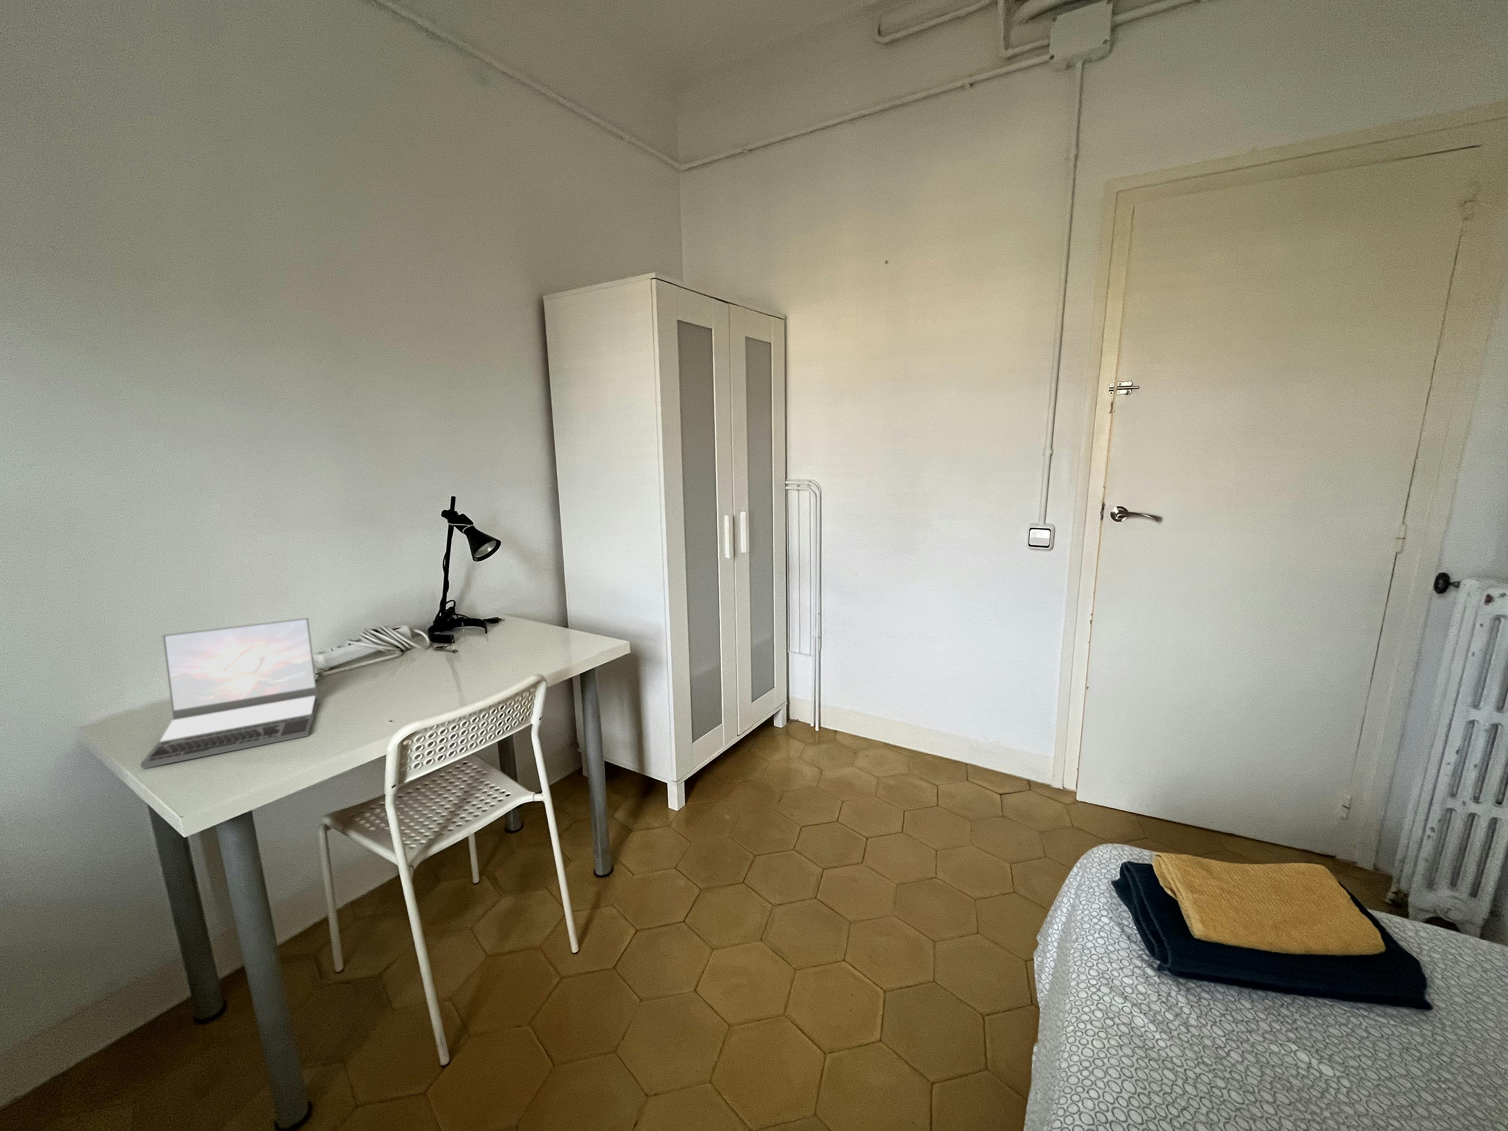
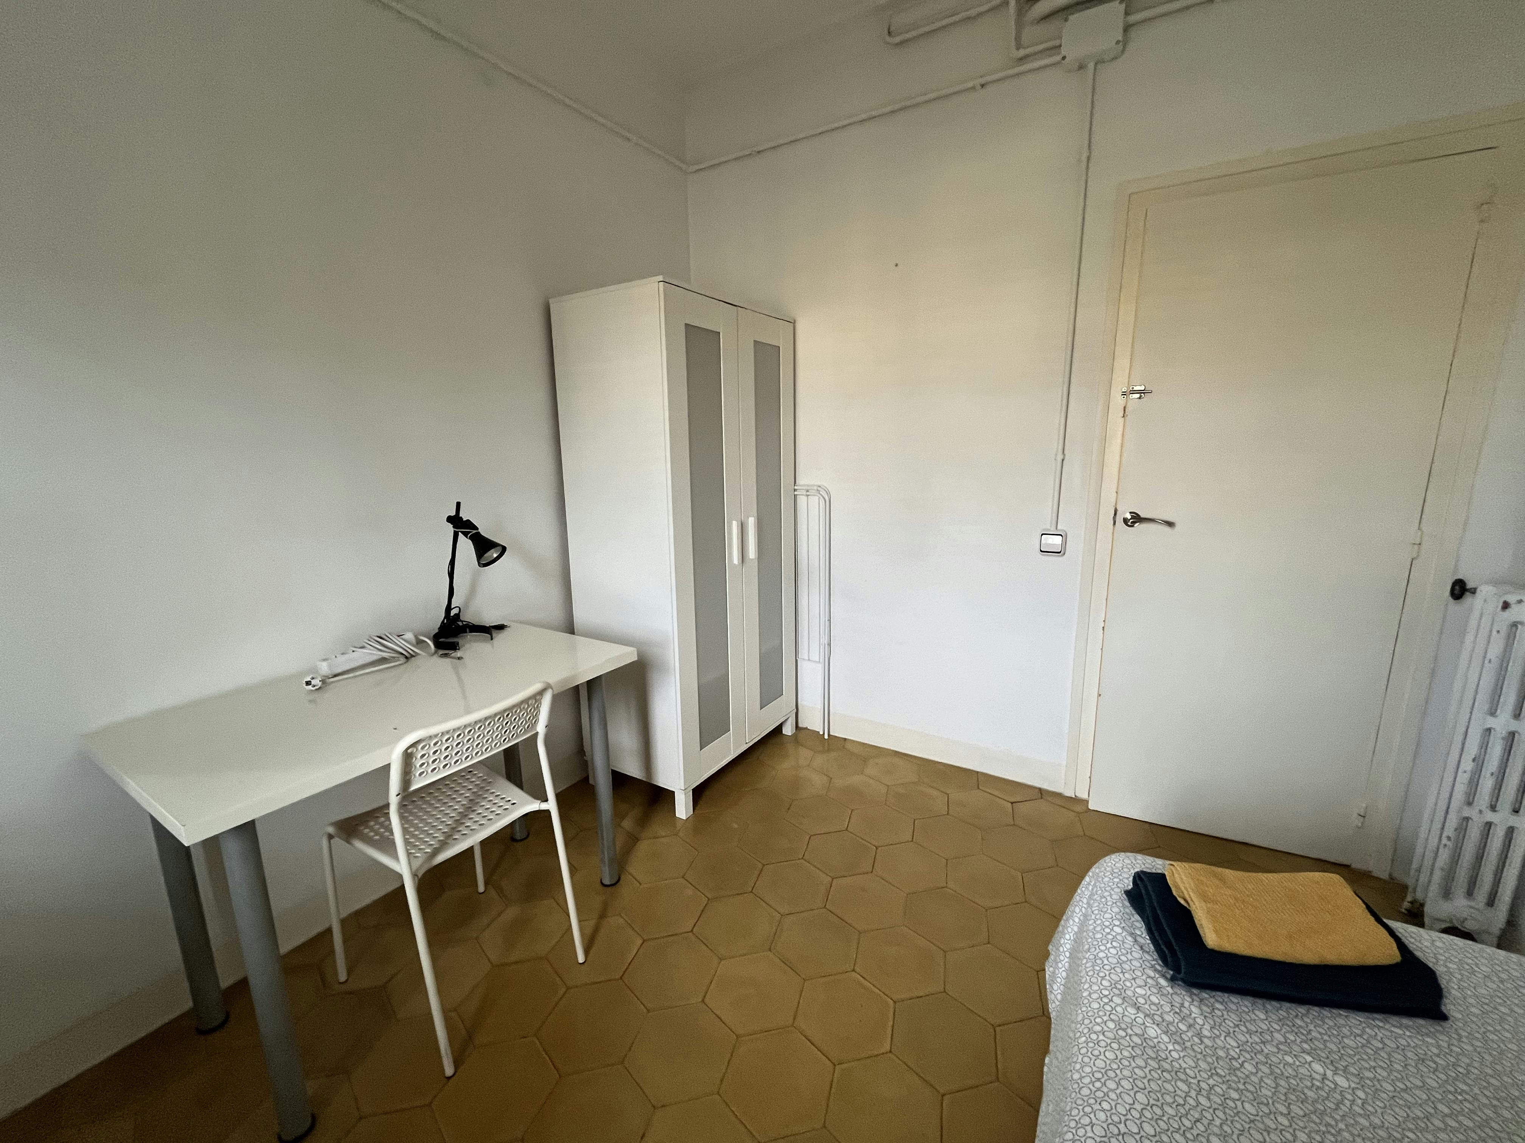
- laptop (234, 684)
